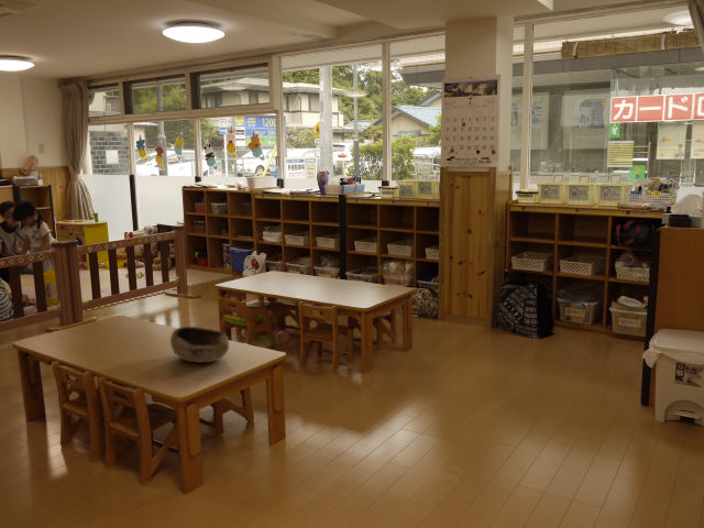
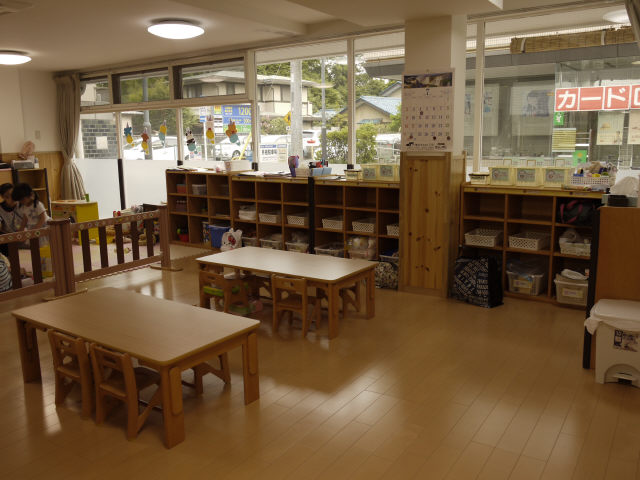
- bowl (199, 344)
